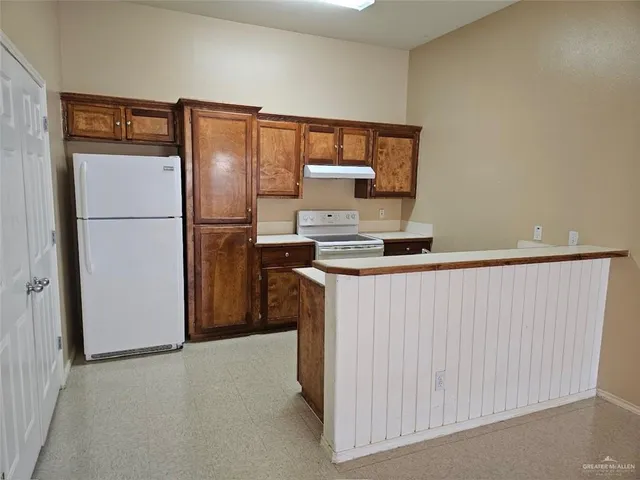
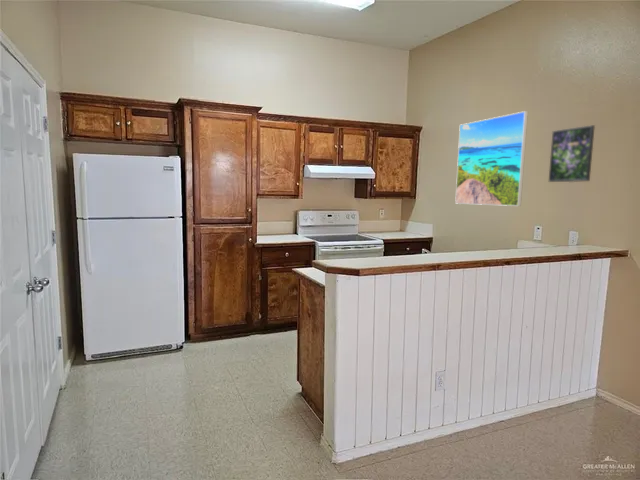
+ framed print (487, 162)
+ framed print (570, 155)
